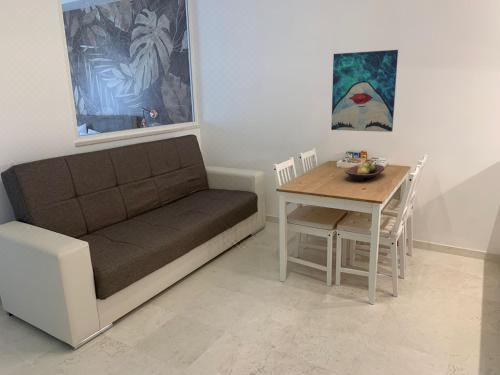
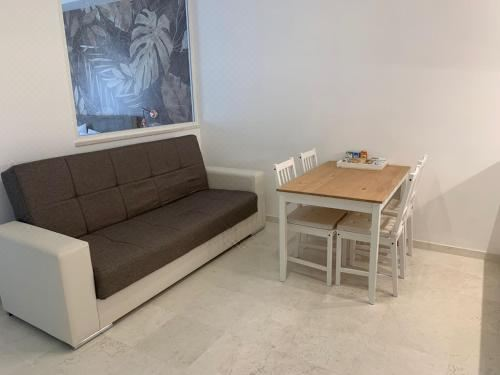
- fruit bowl (364, 169)
- wall art (362, 92)
